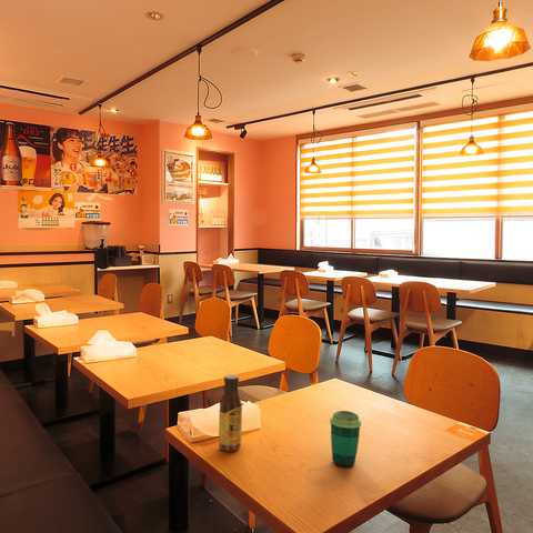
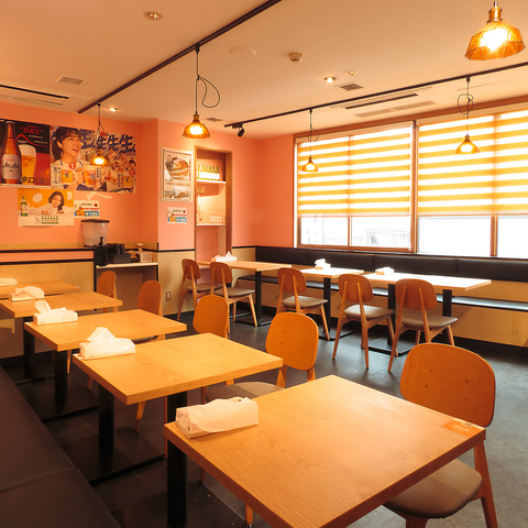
- cup (344, 438)
- sauce bottle (230, 412)
